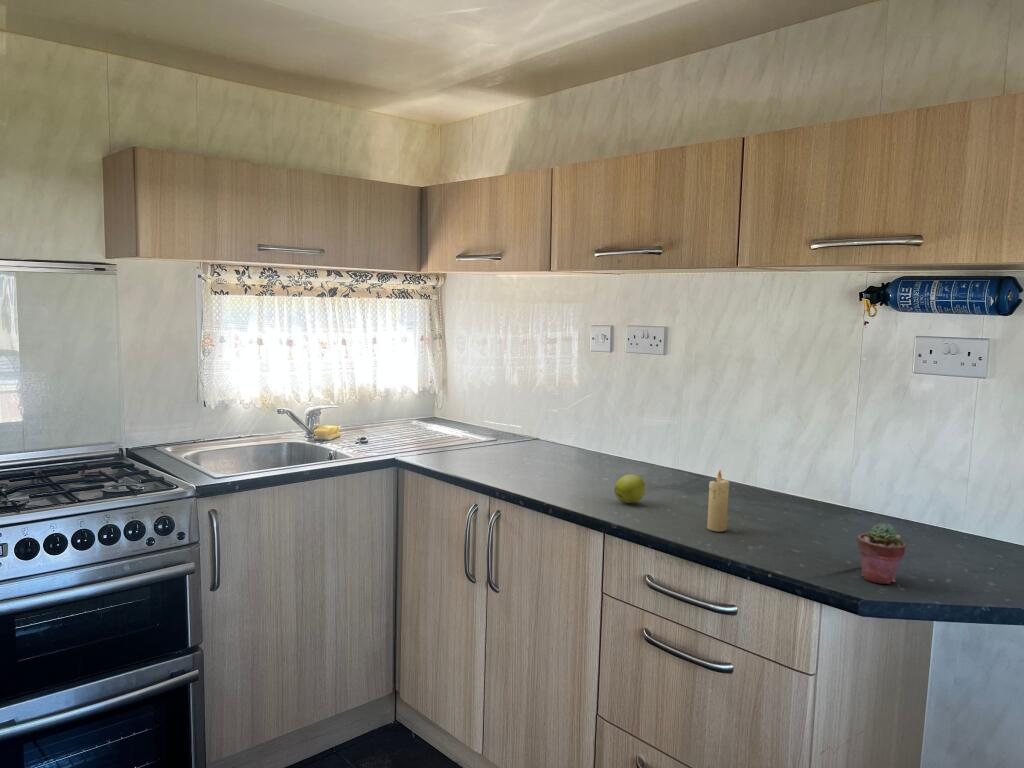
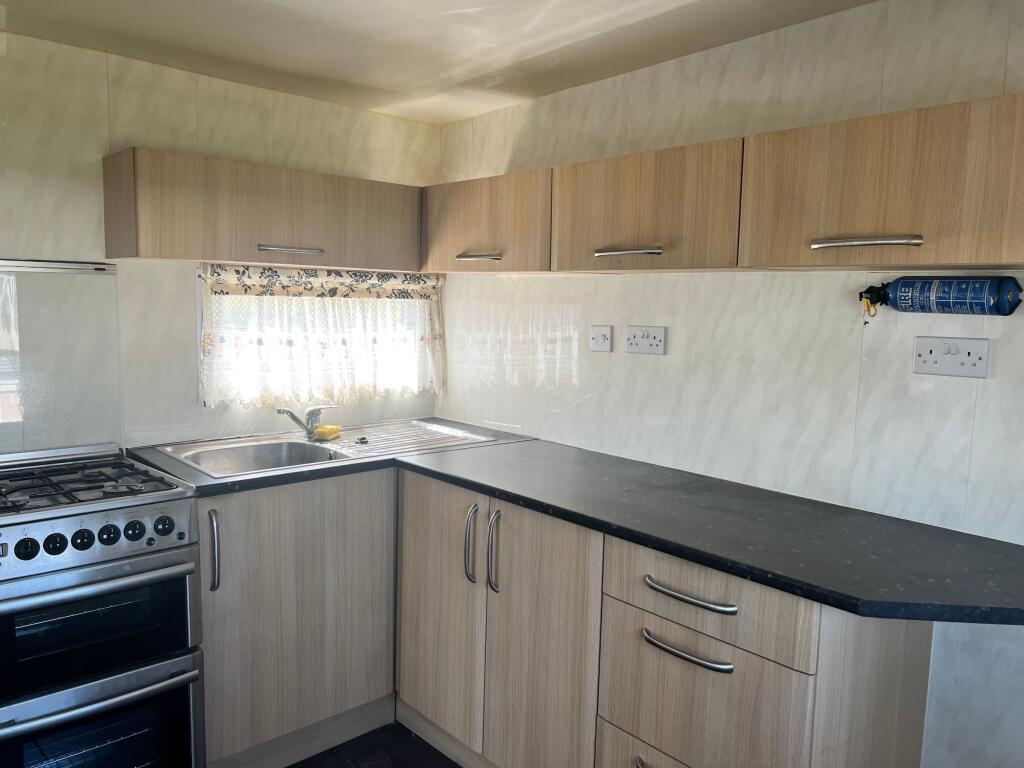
- potted succulent (880, 551)
- apple (630, 488)
- candle (718, 499)
